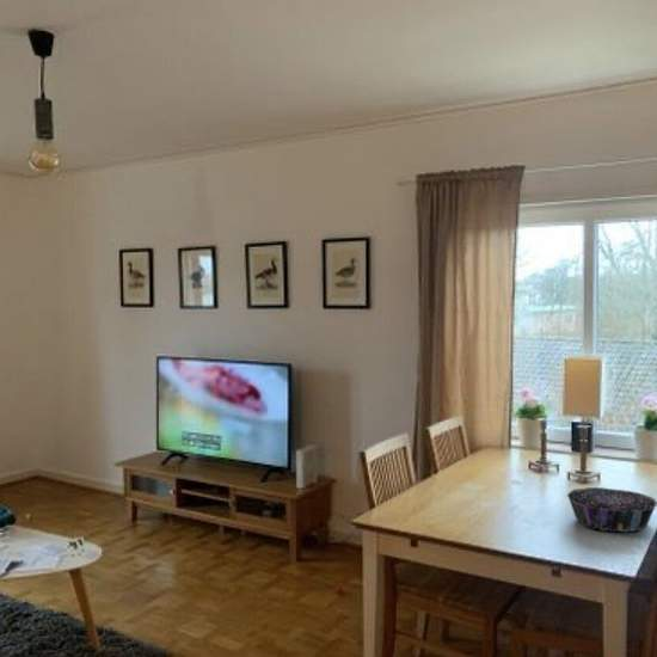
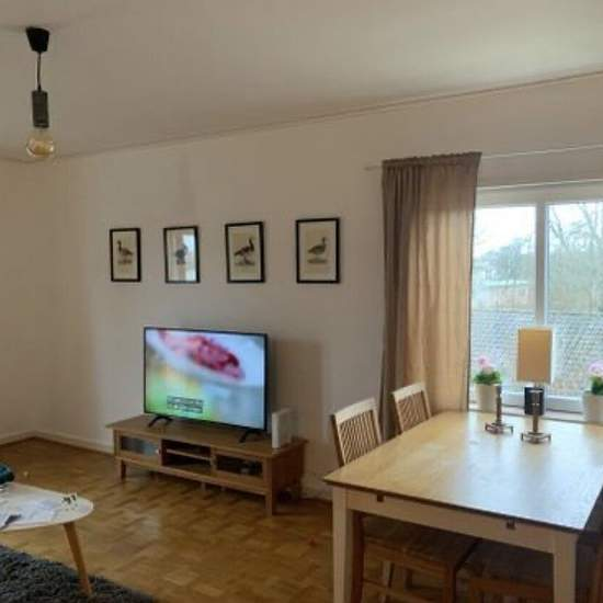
- decorative bowl (610, 510)
